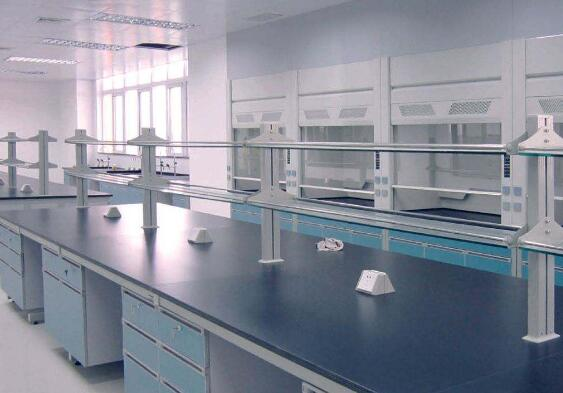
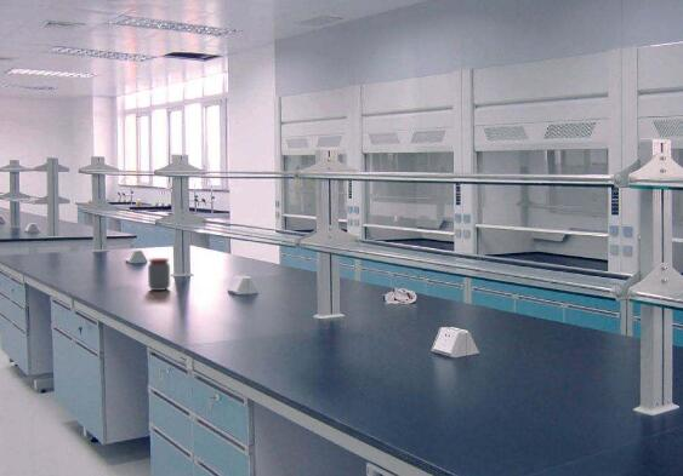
+ jar (159, 274)
